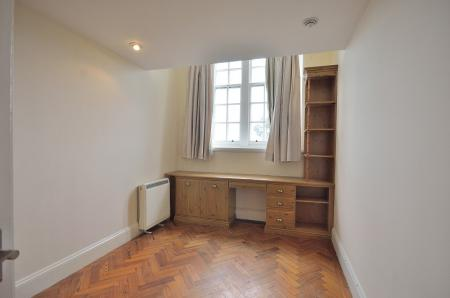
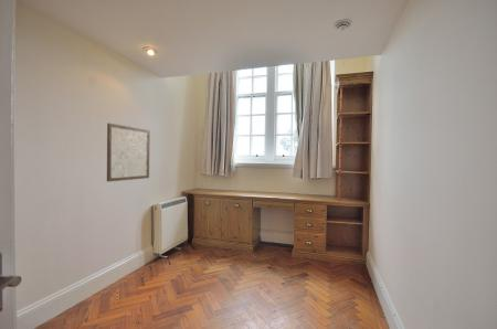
+ wall art (128, 152)
